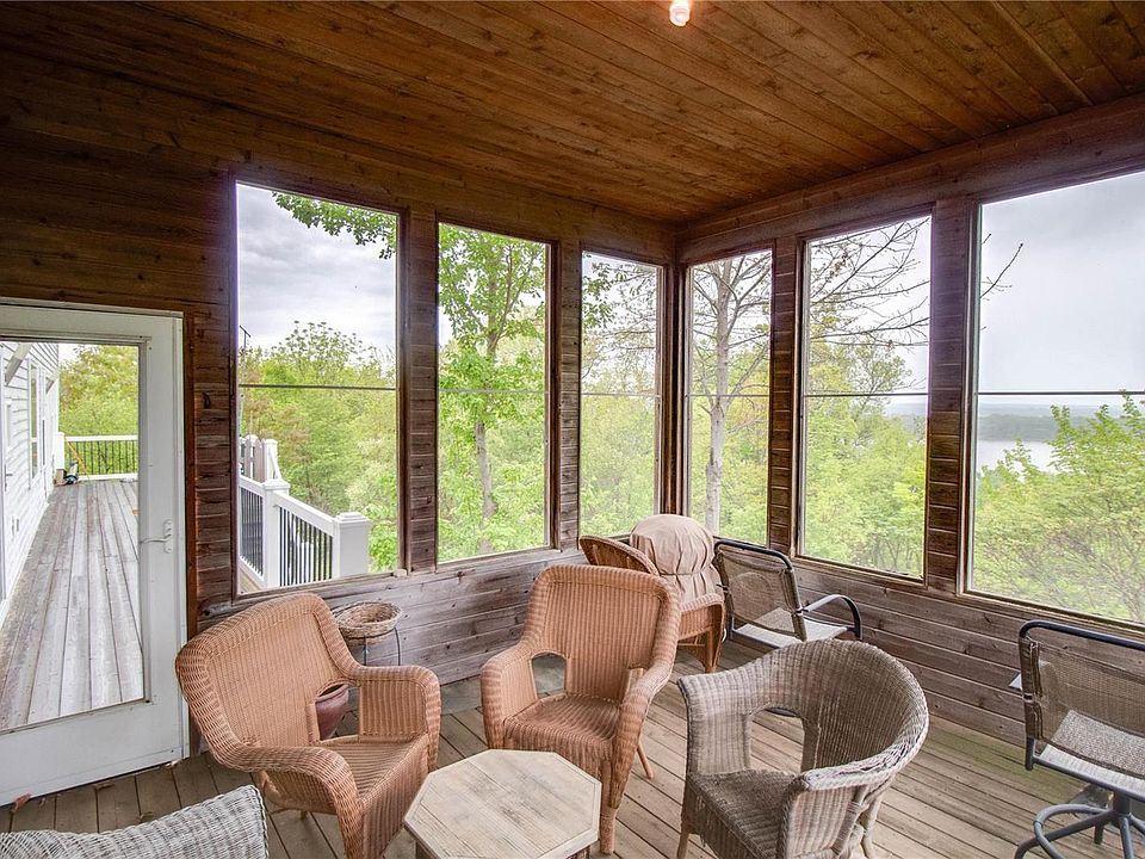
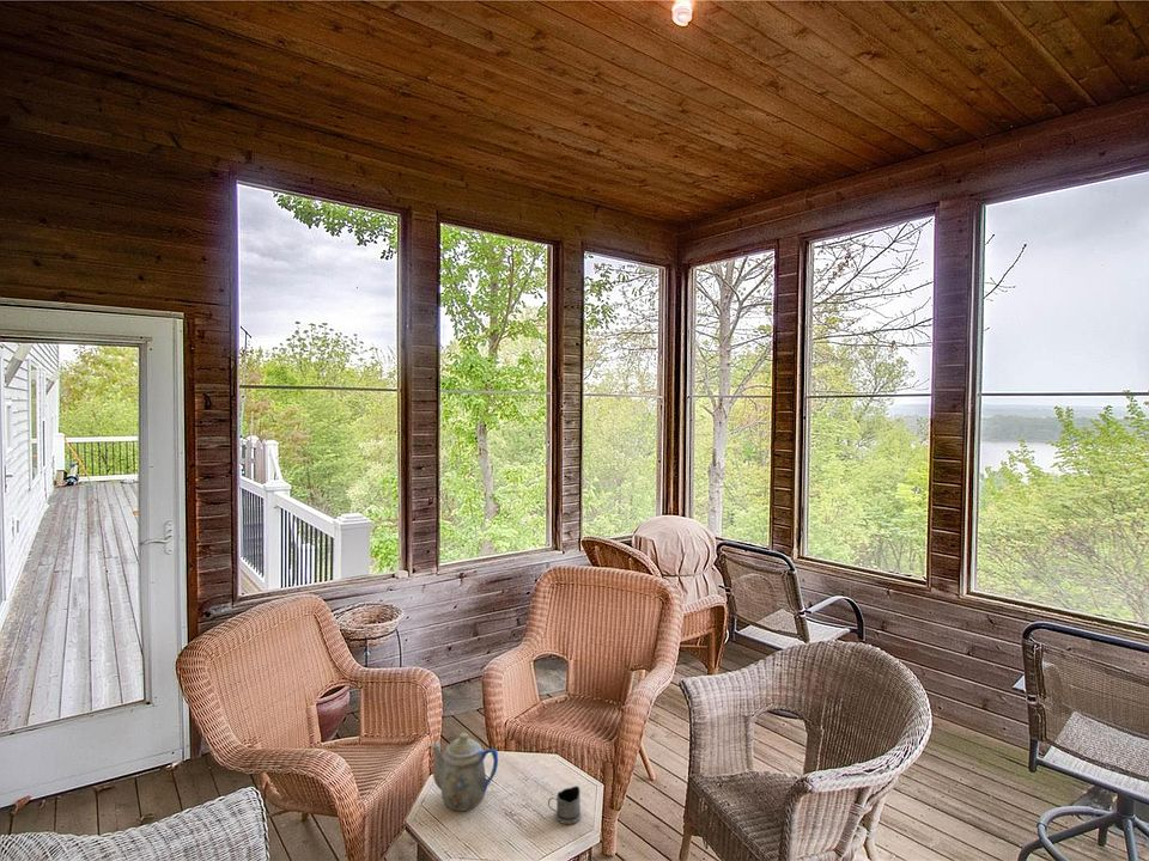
+ tea glass holder (564, 804)
+ teapot (463, 767)
